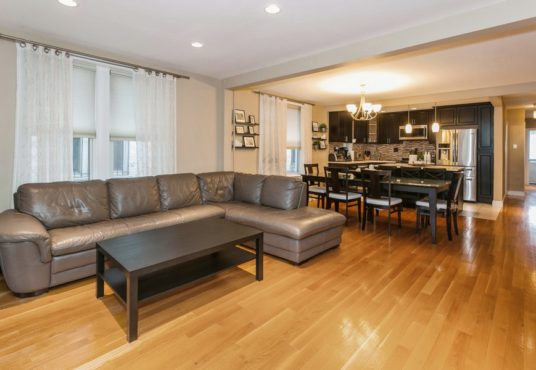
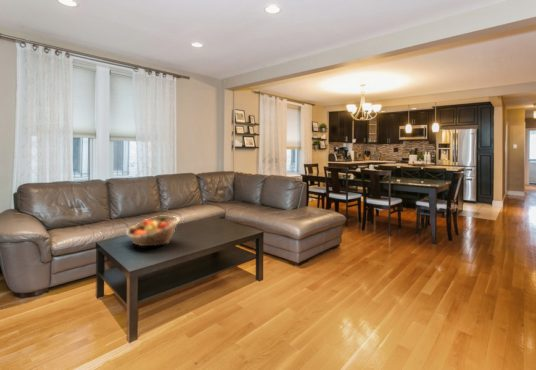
+ fruit basket (153, 230)
